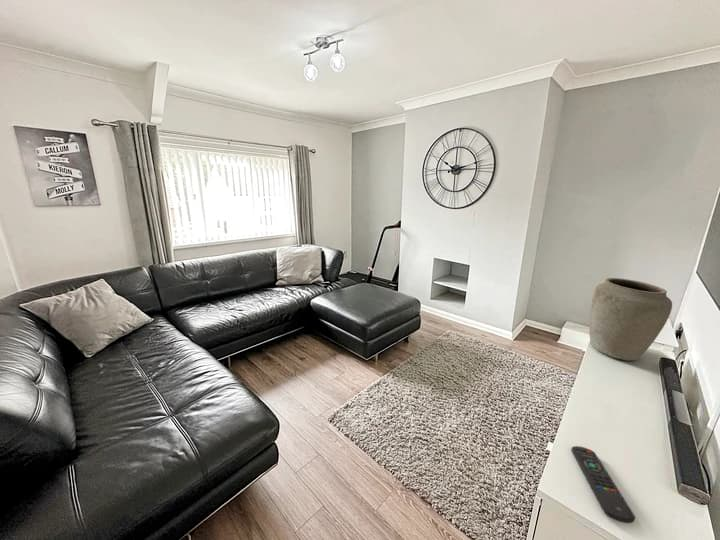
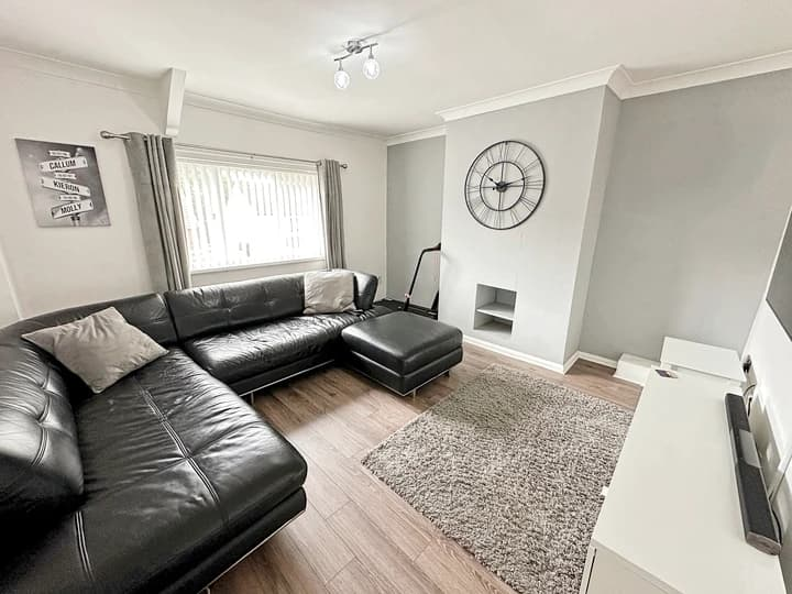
- vase (625, 319)
- remote control (599, 479)
